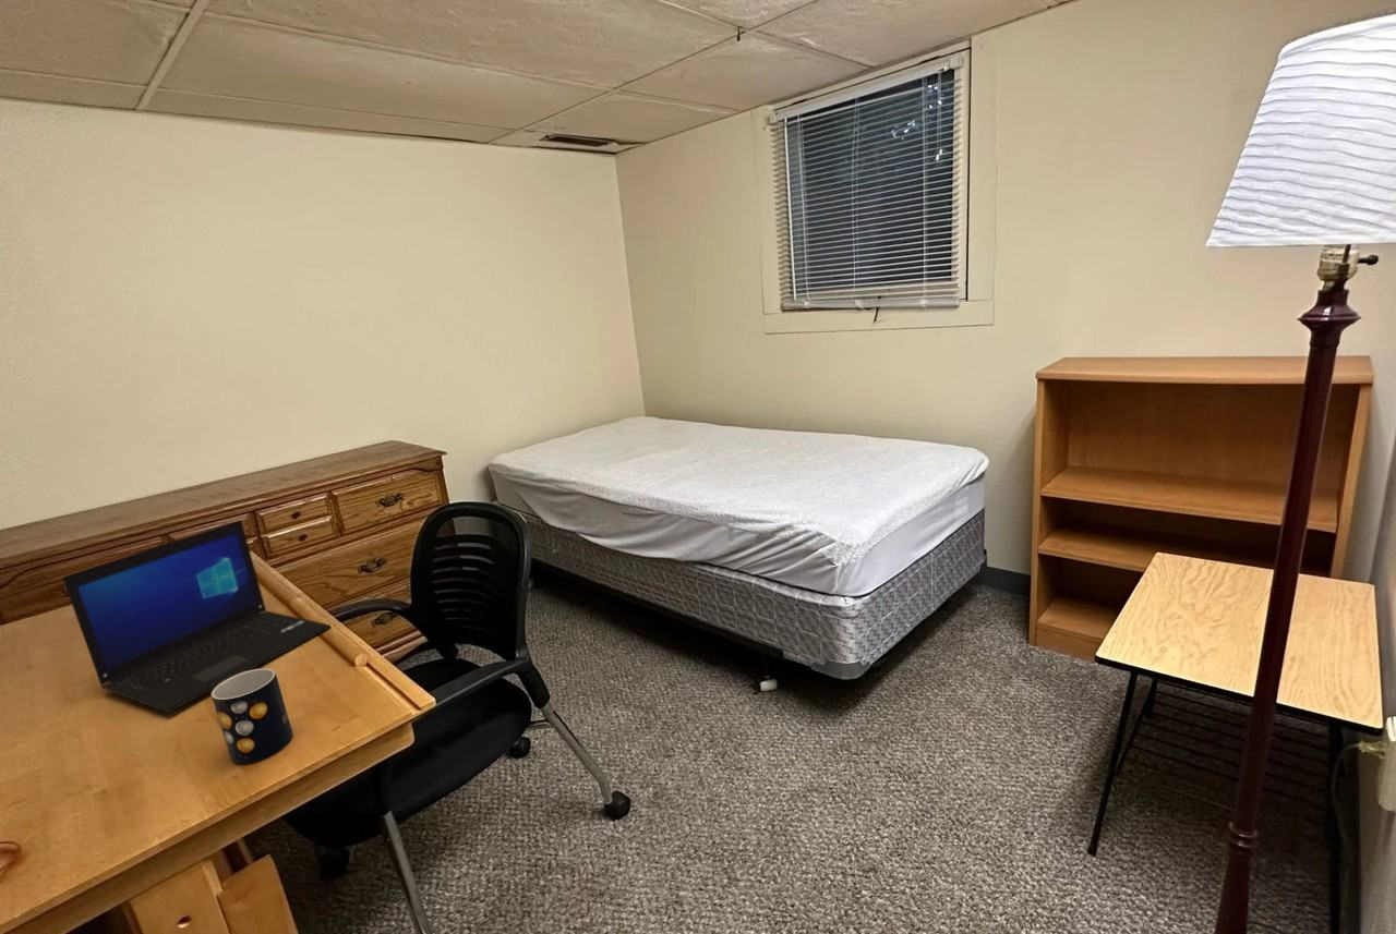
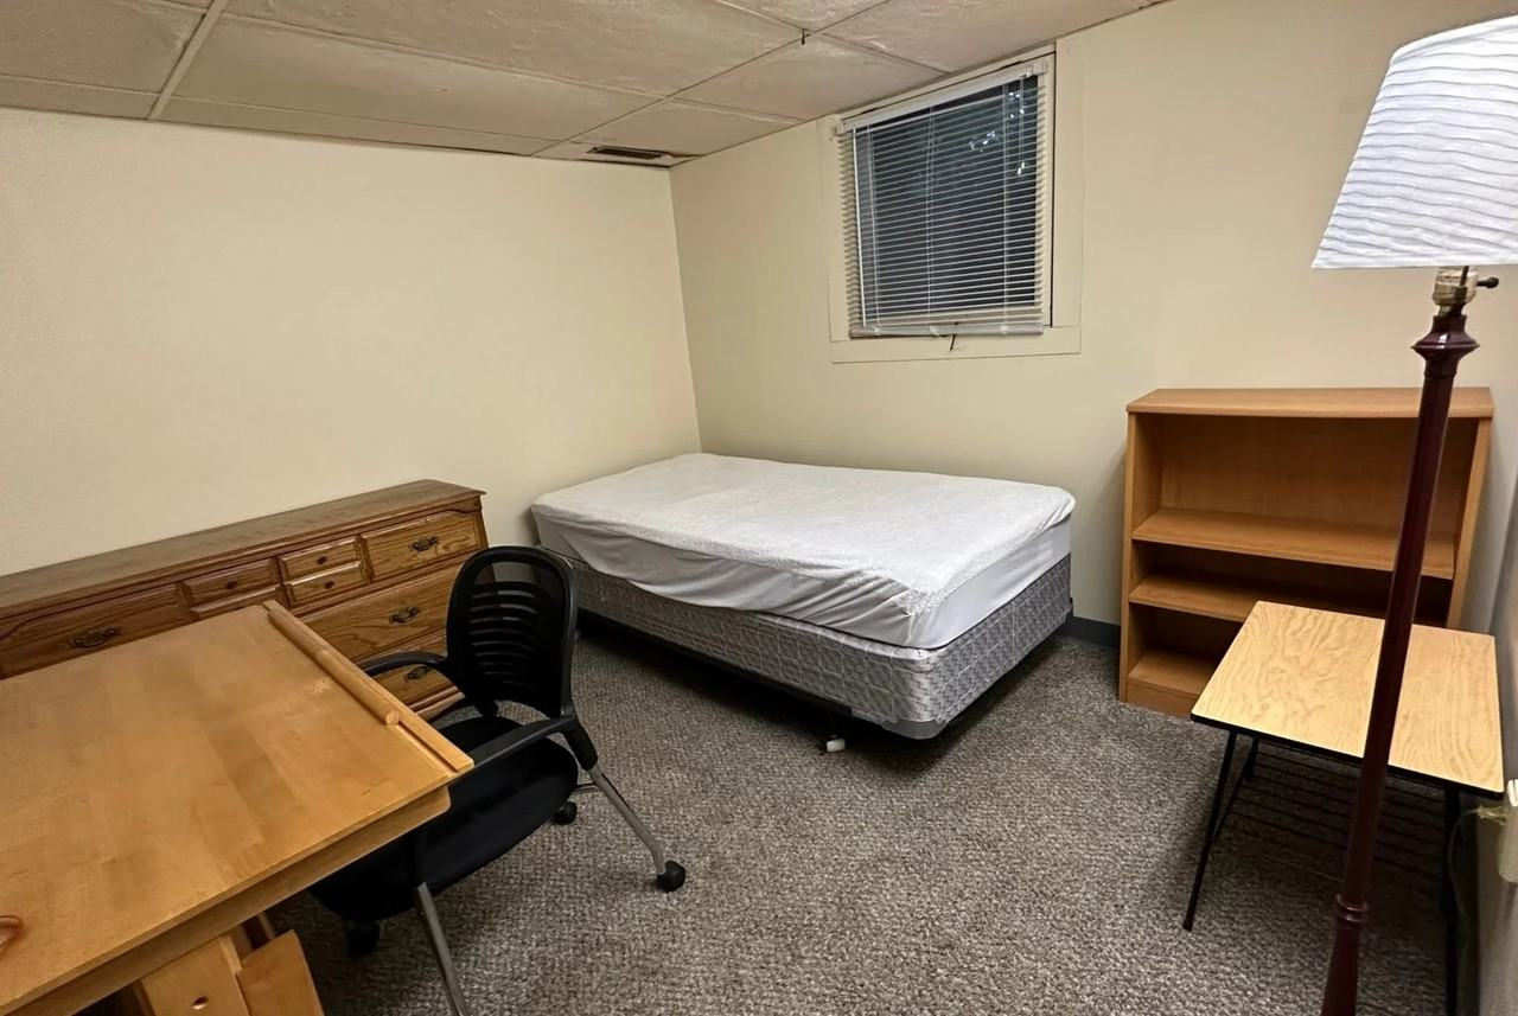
- laptop (207, 605)
- mug (250, 711)
